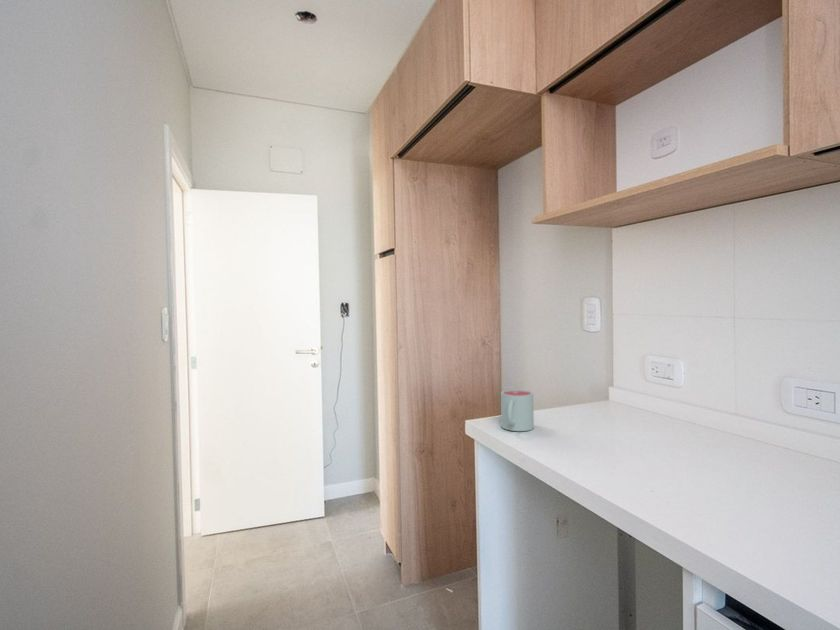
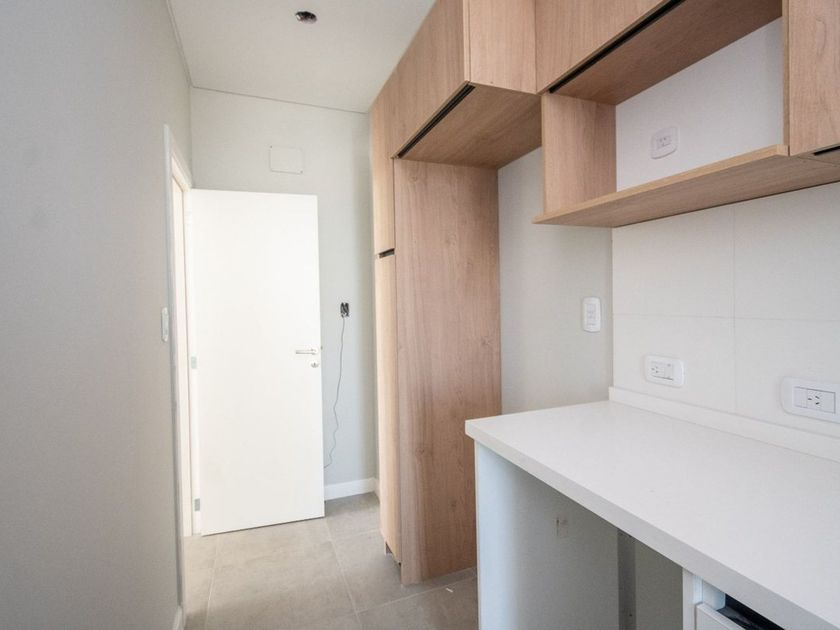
- mug (515, 411)
